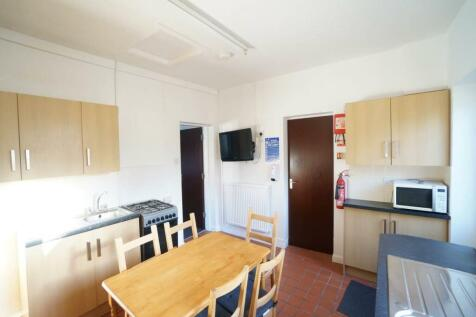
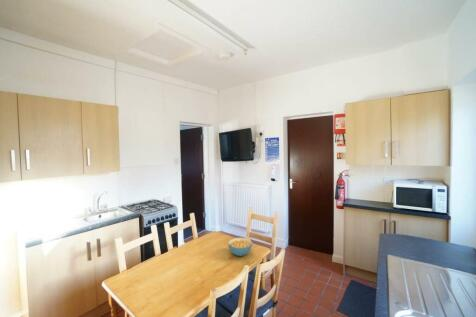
+ cereal bowl (240, 248)
